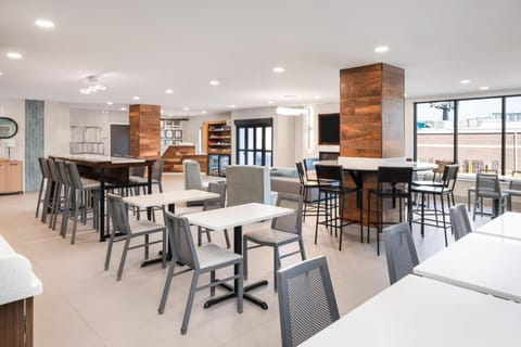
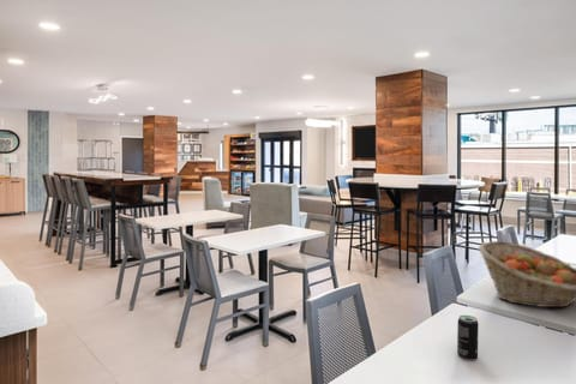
+ beverage can (467, 336)
+ fruit basket (529, 271)
